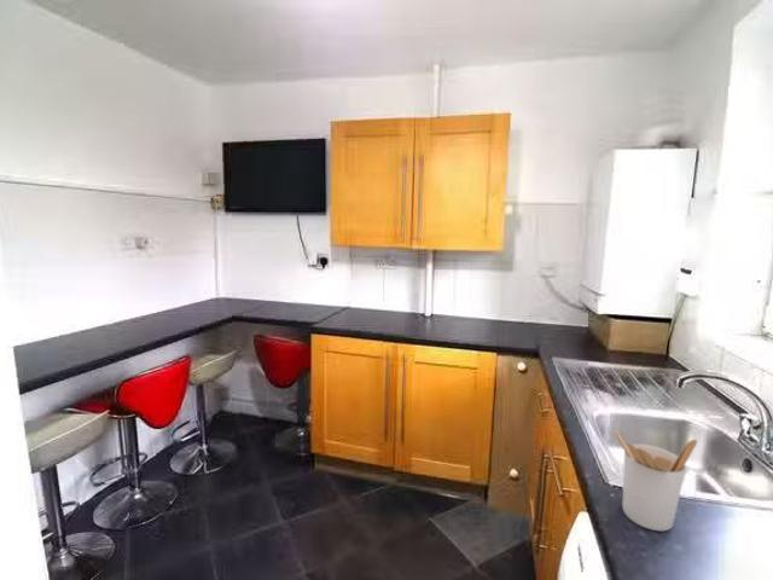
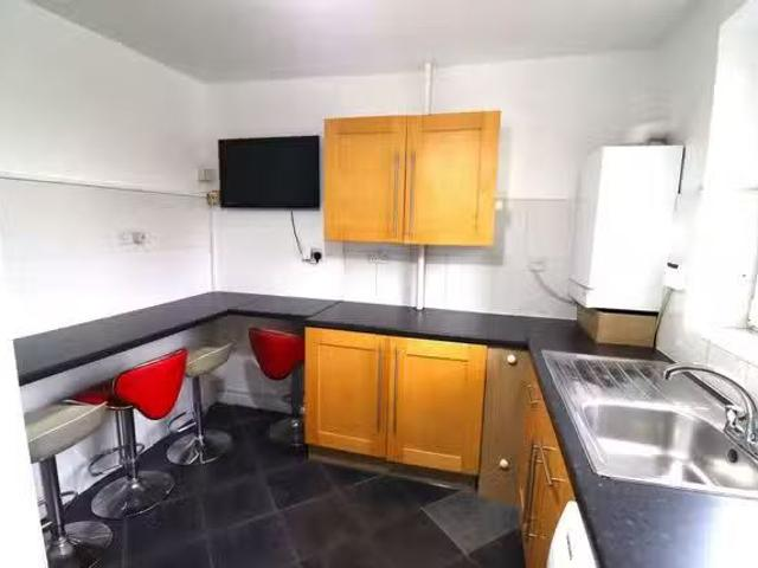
- utensil holder (650, 478)
